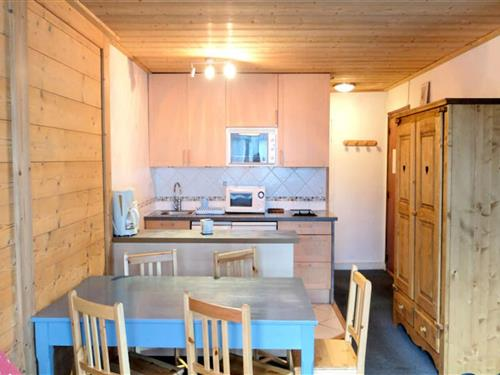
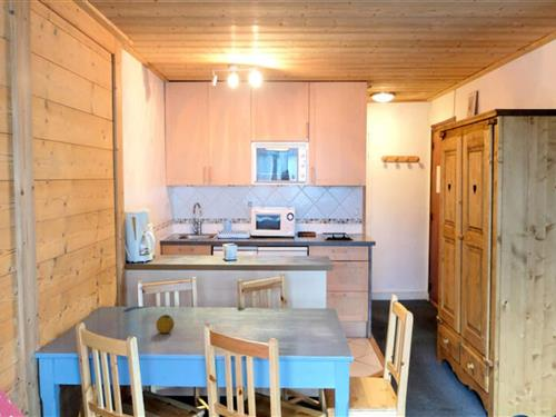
+ fruit (165, 324)
